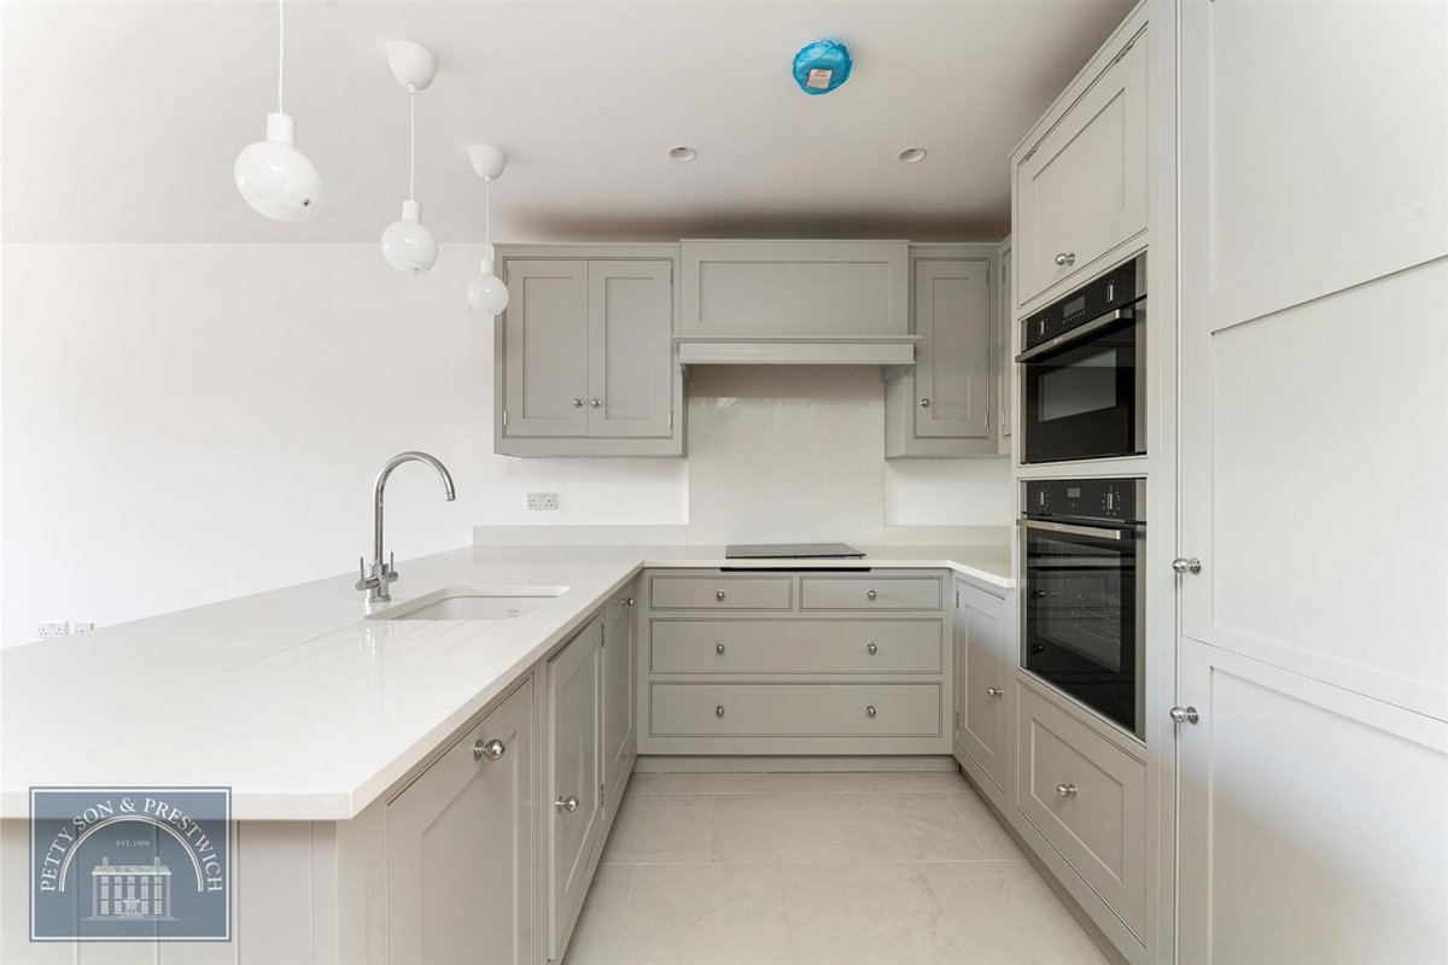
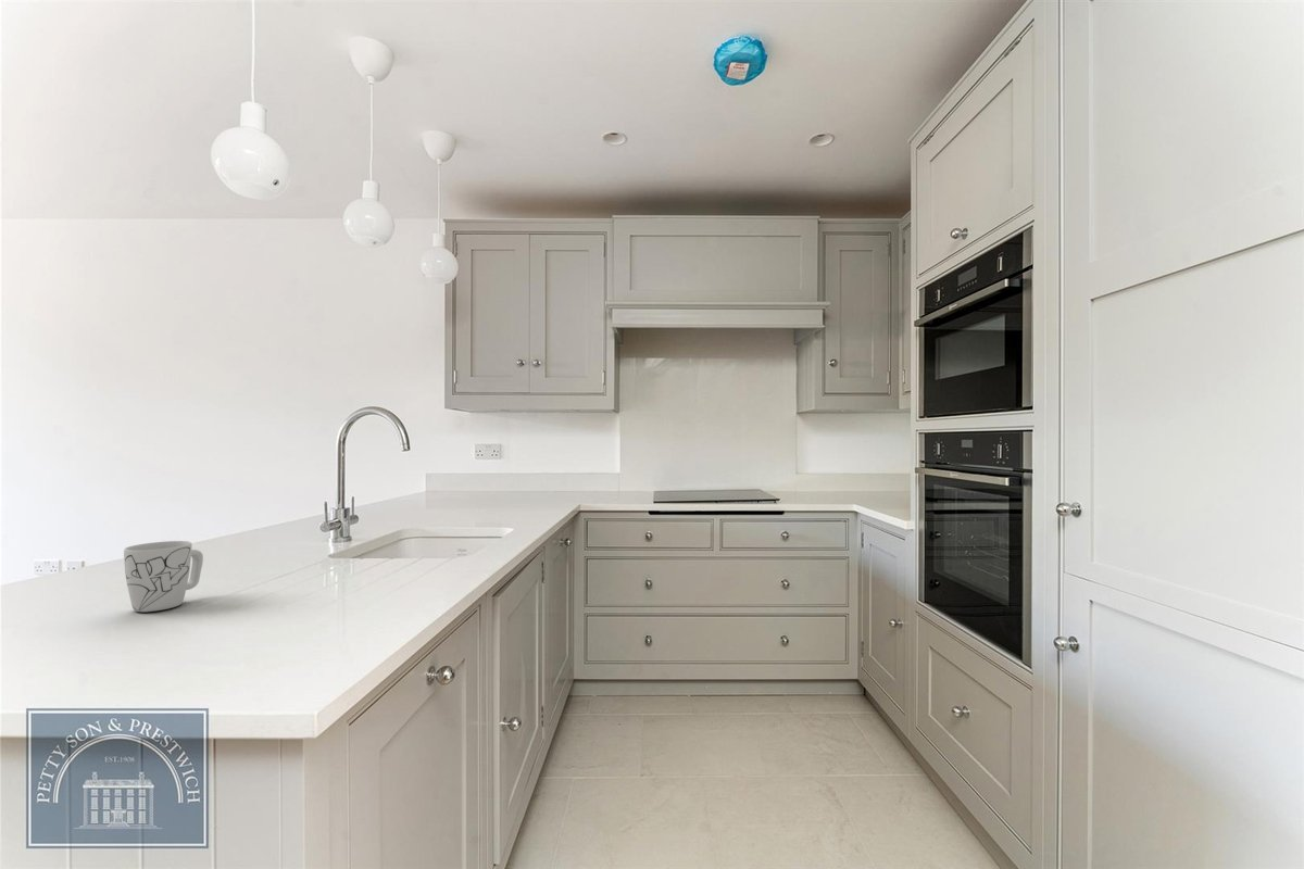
+ mug (167, 574)
